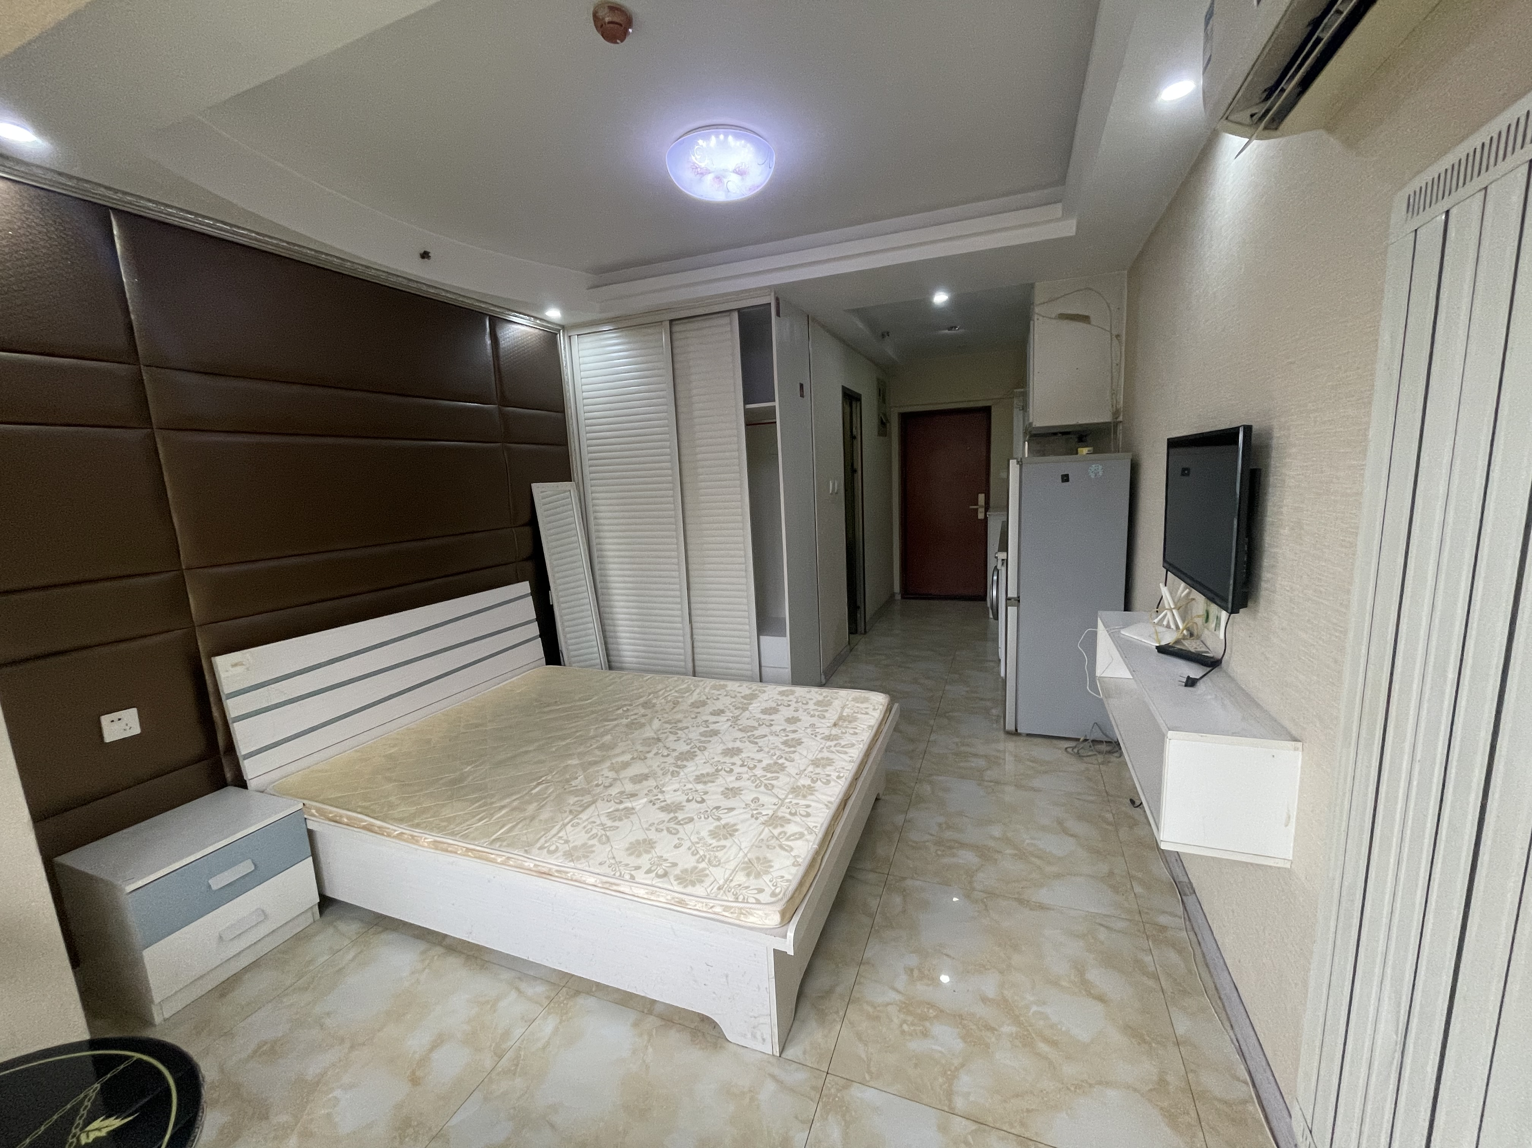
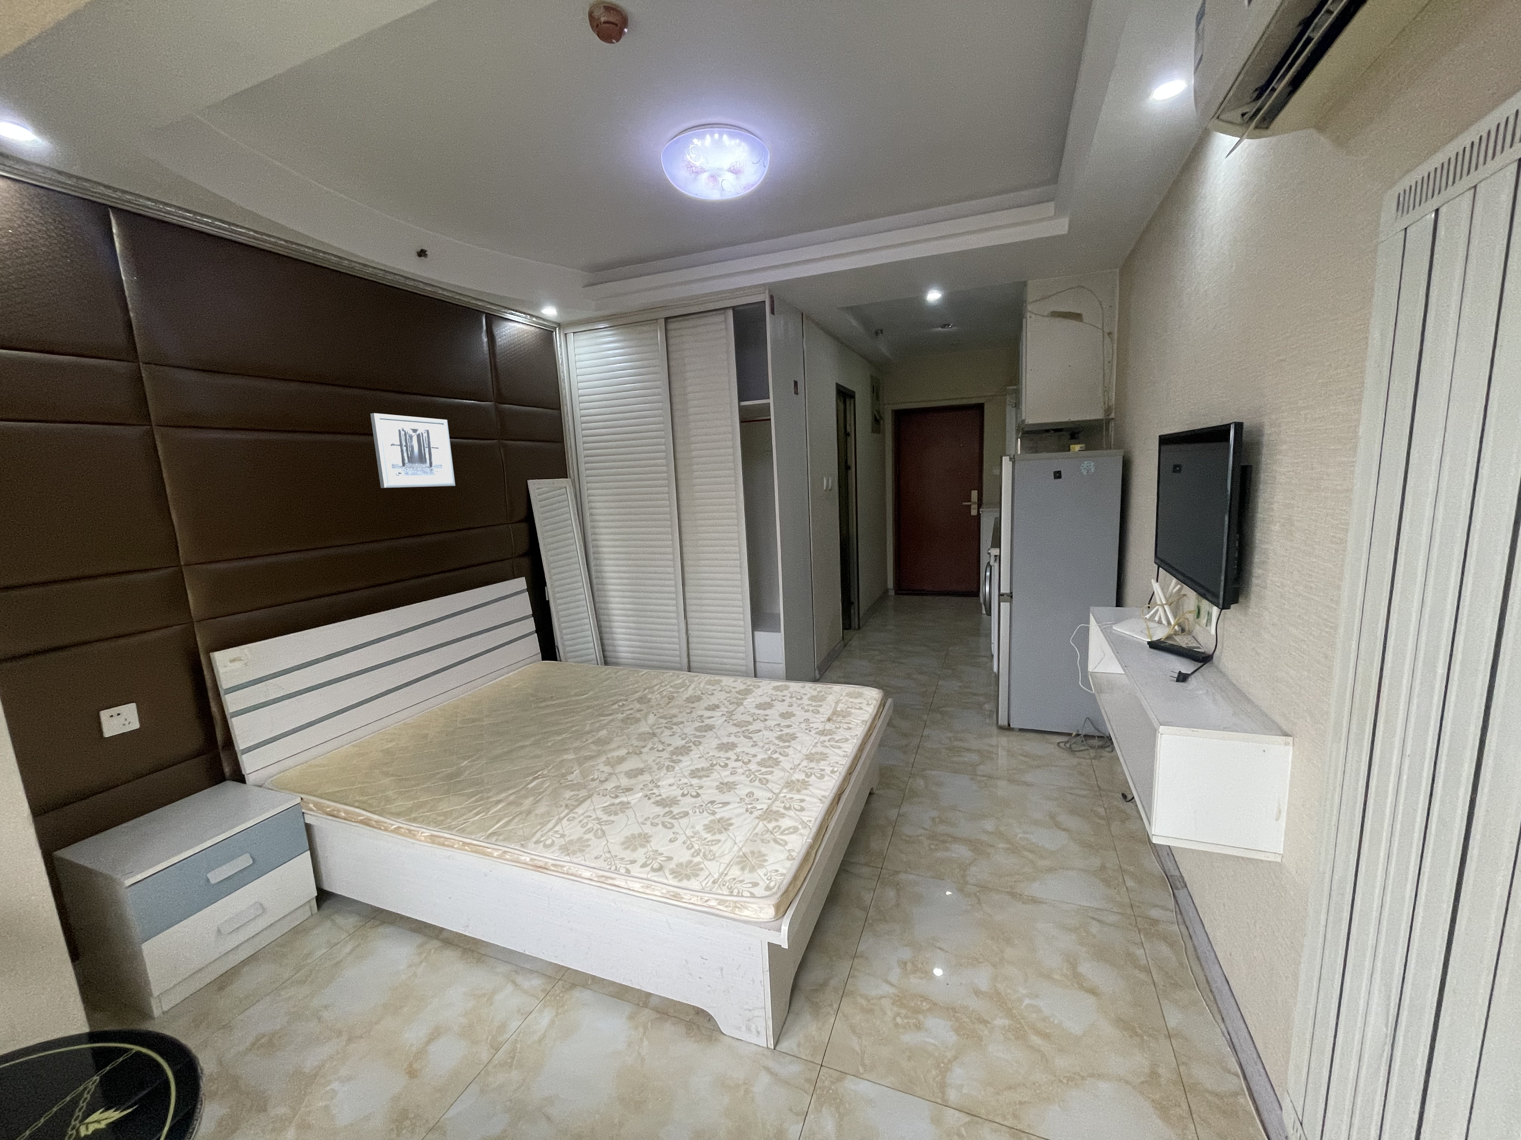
+ wall art (416, 451)
